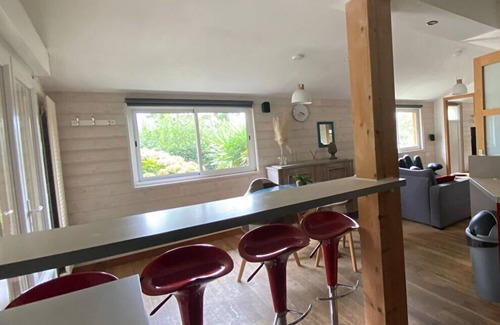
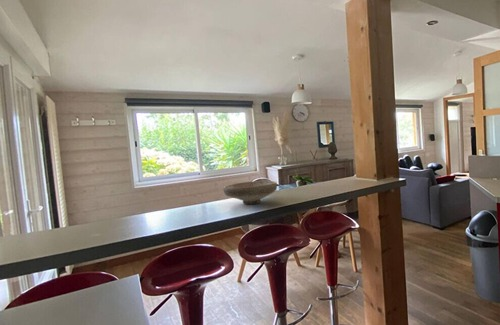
+ bowl (250, 192)
